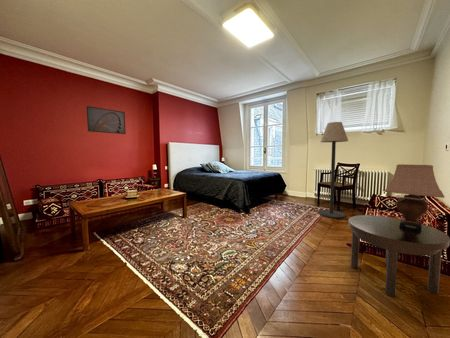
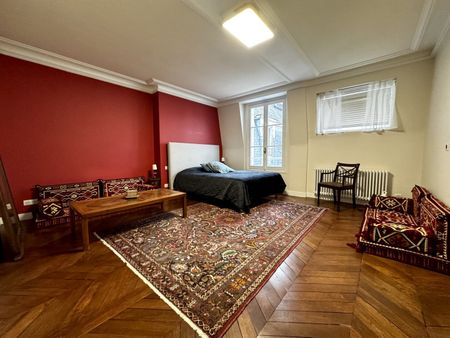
- table lamp (412, 195)
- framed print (107, 121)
- floor lamp (332, 169)
- side table (391, 252)
